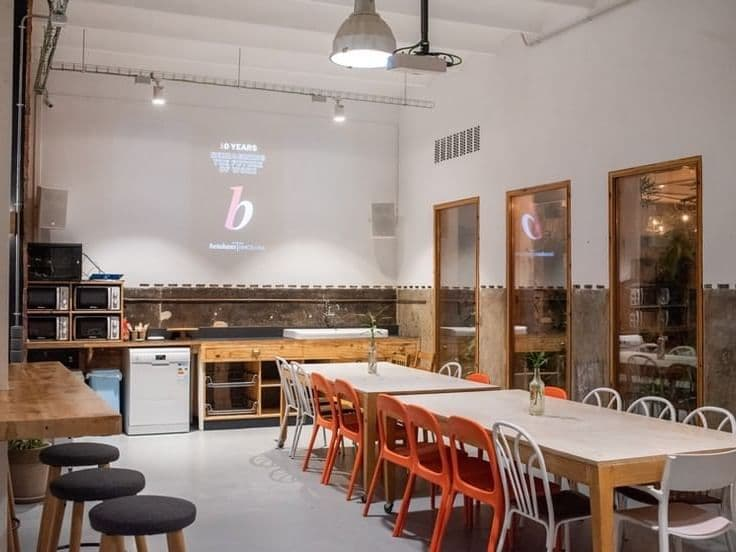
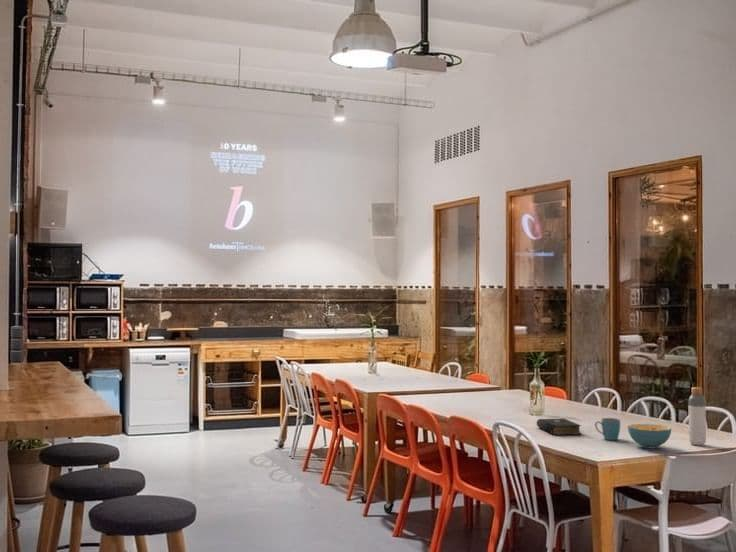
+ mug (607, 429)
+ bottle (697, 416)
+ book (561, 426)
+ cereal bowl (649, 437)
